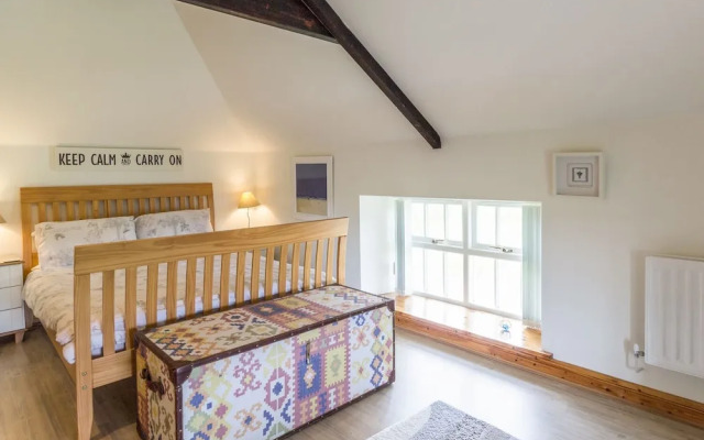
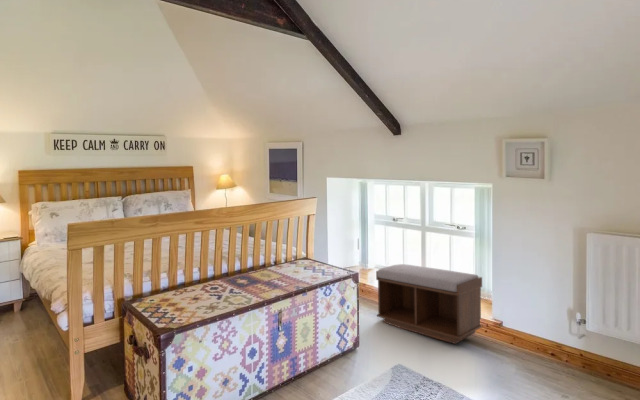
+ bench (426, 299)
